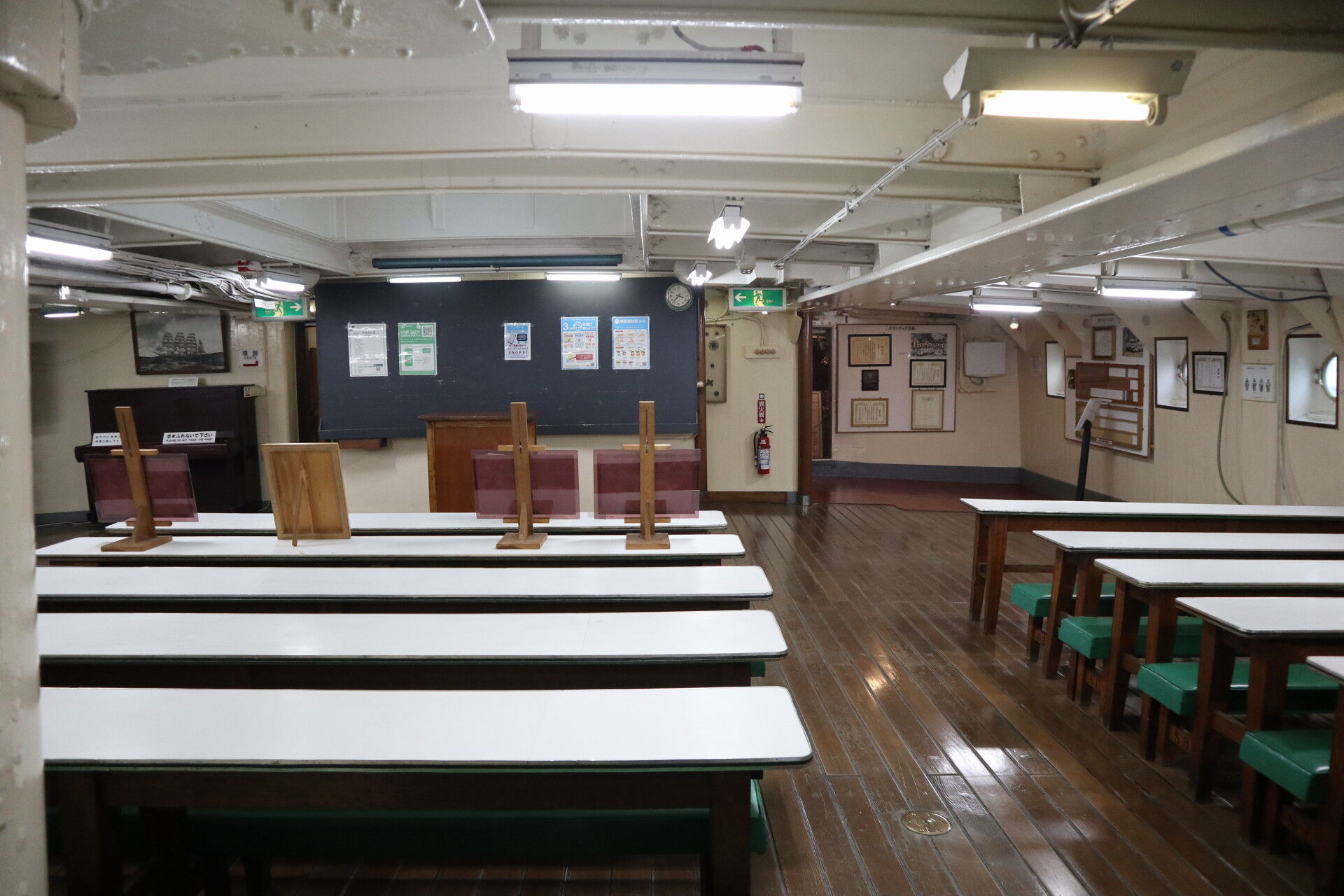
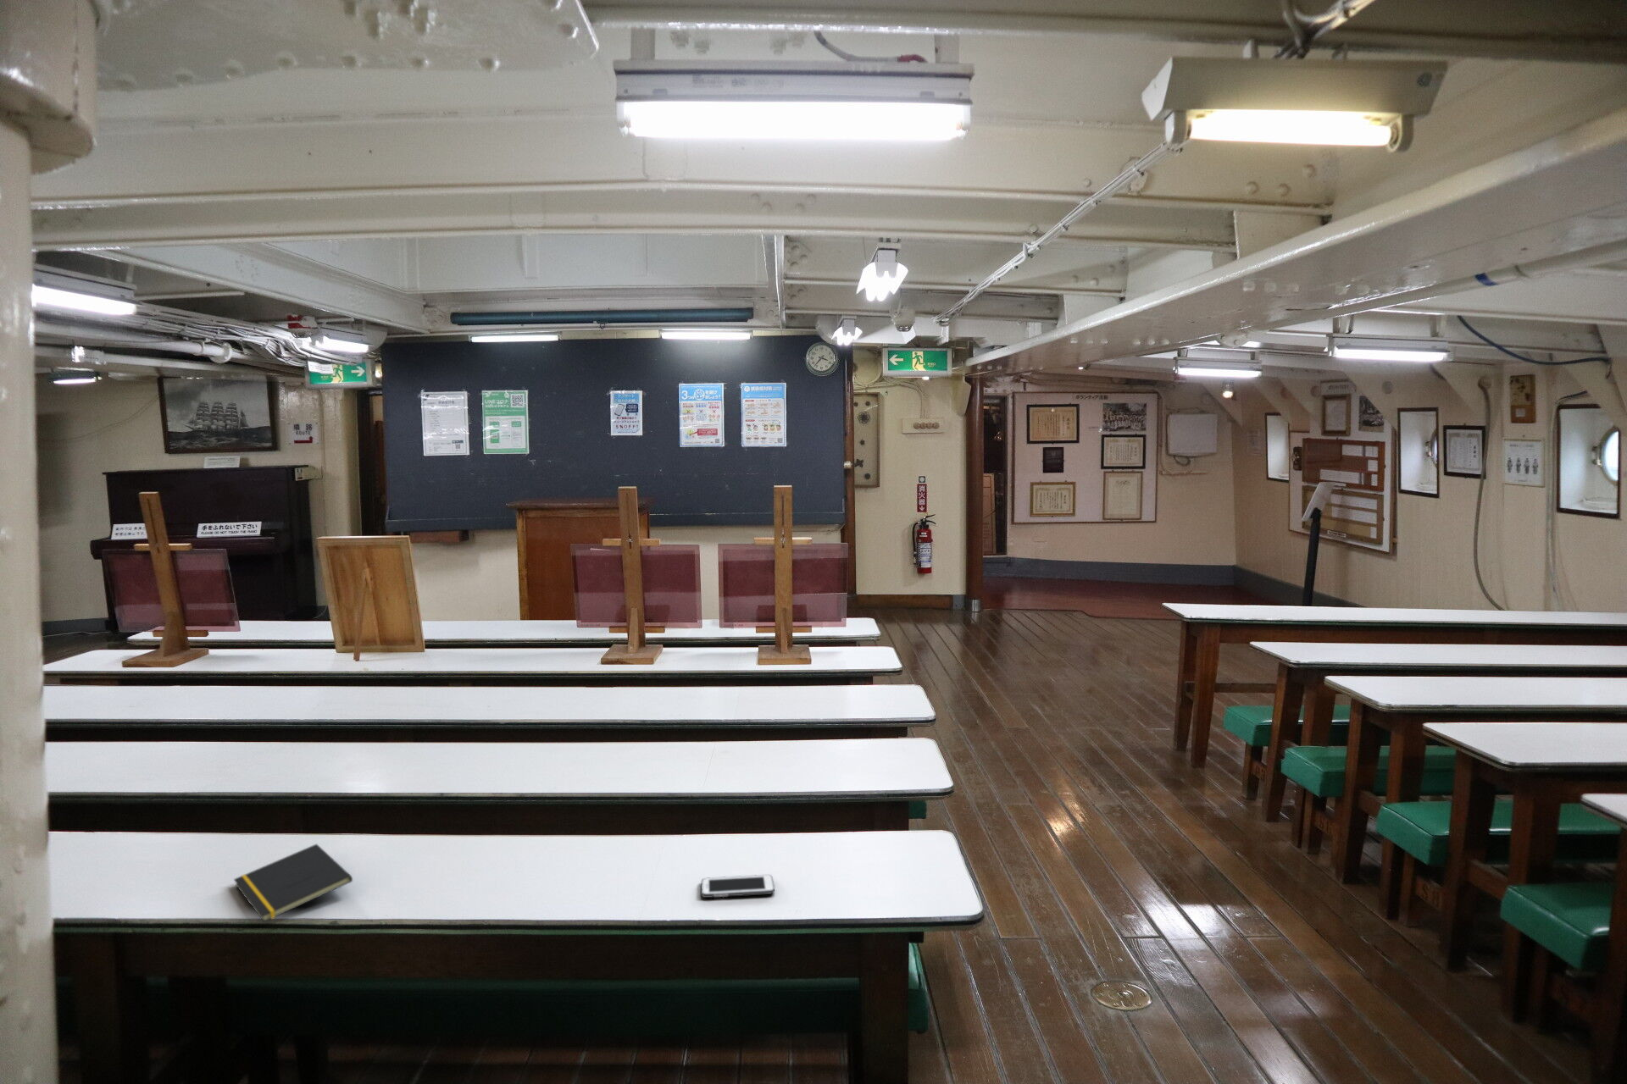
+ cell phone (737, 886)
+ notepad (292, 880)
